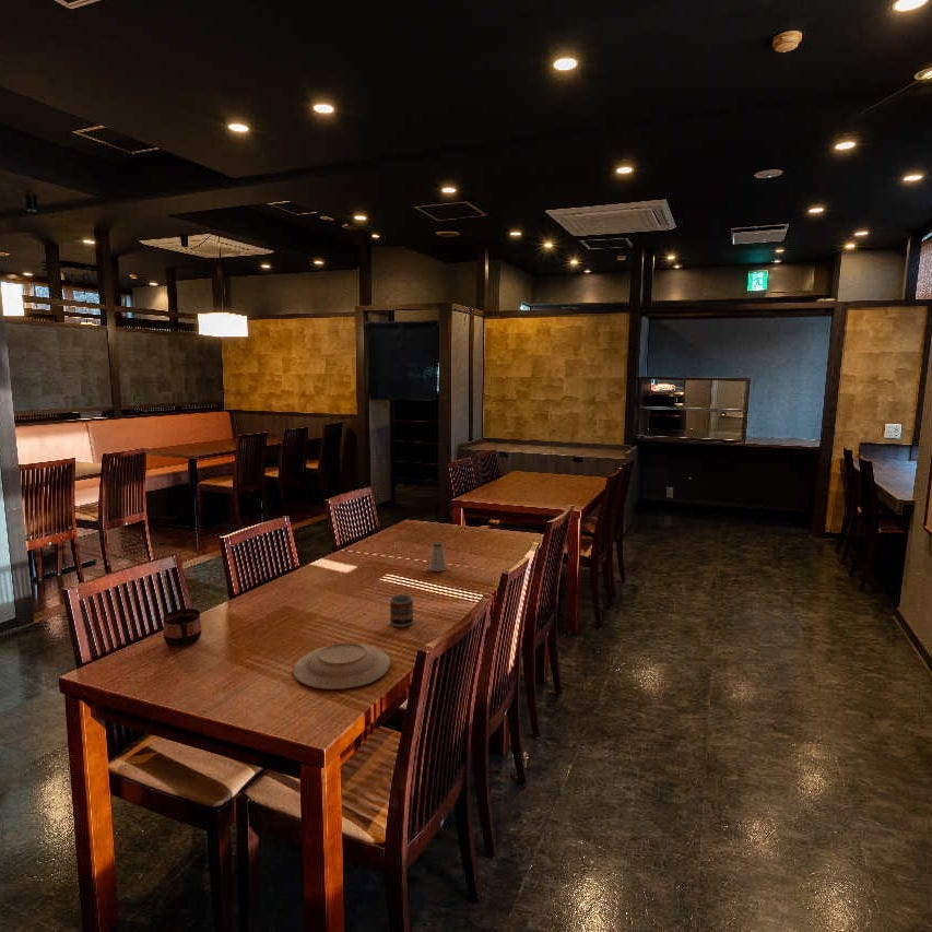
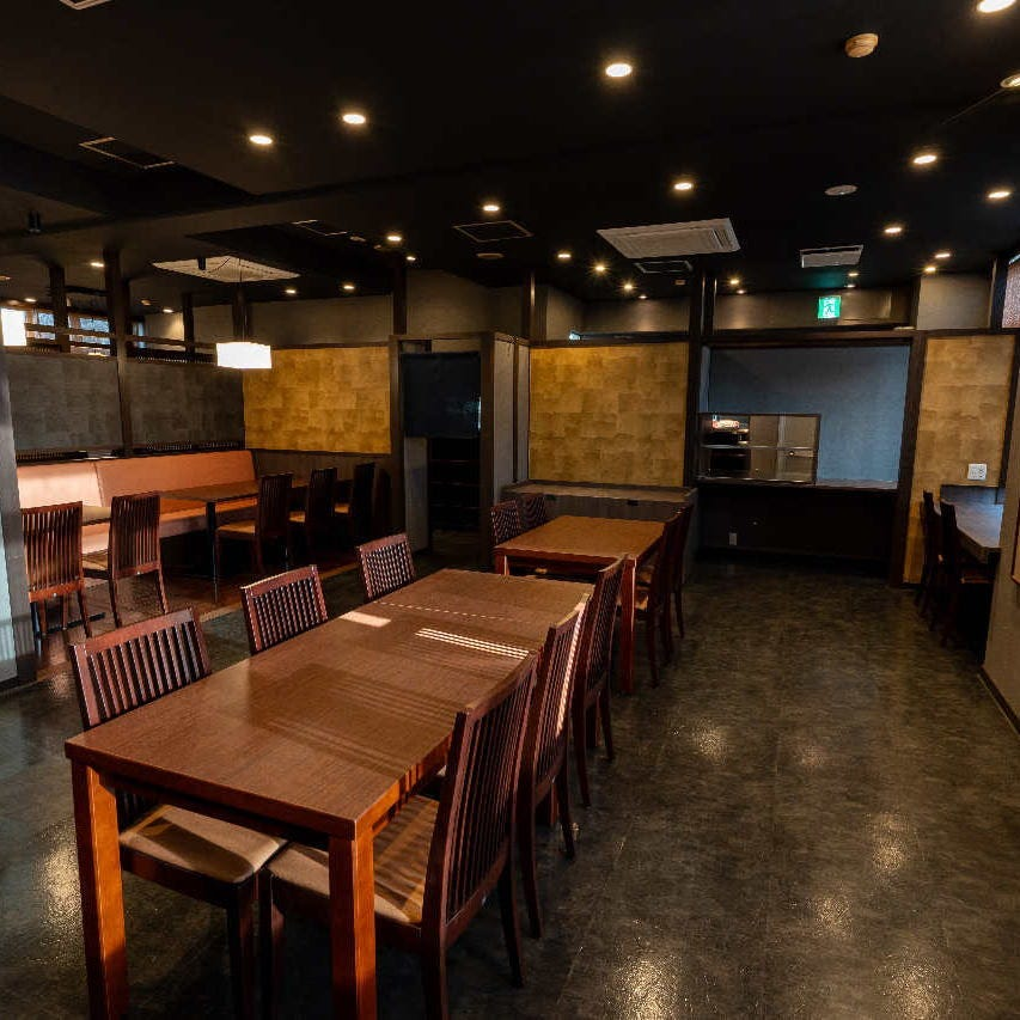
- plate (342, 659)
- cup (403, 609)
- saltshaker (437, 556)
- cup (180, 628)
